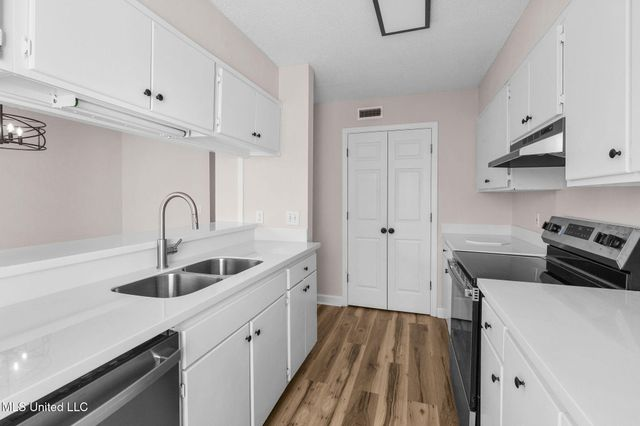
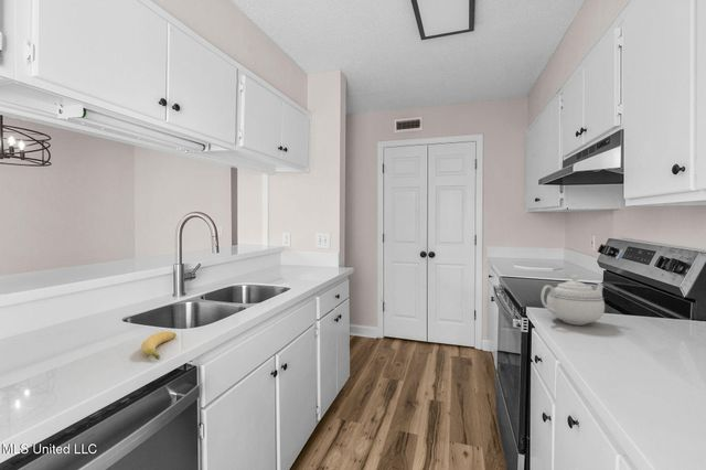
+ teapot (573, 298)
+ banana (160, 341)
